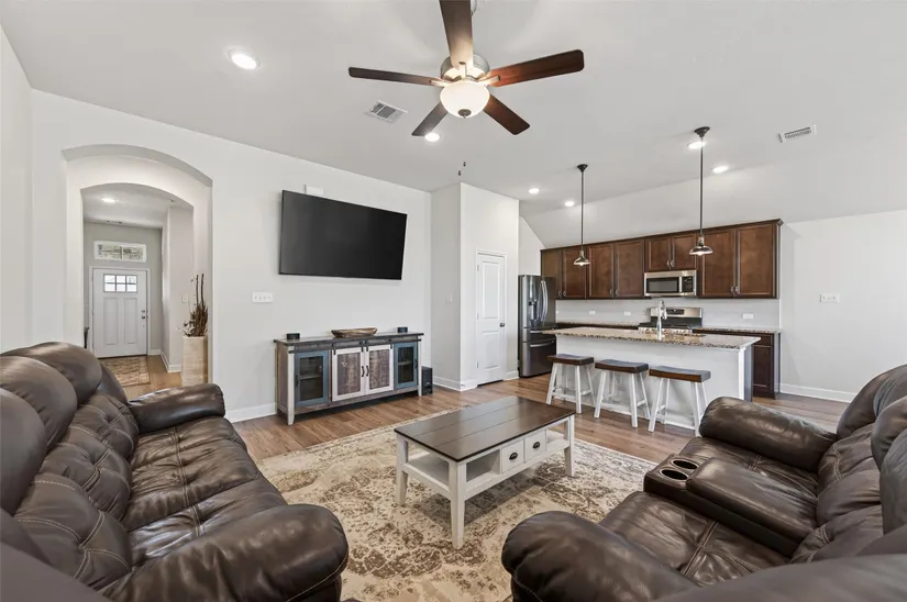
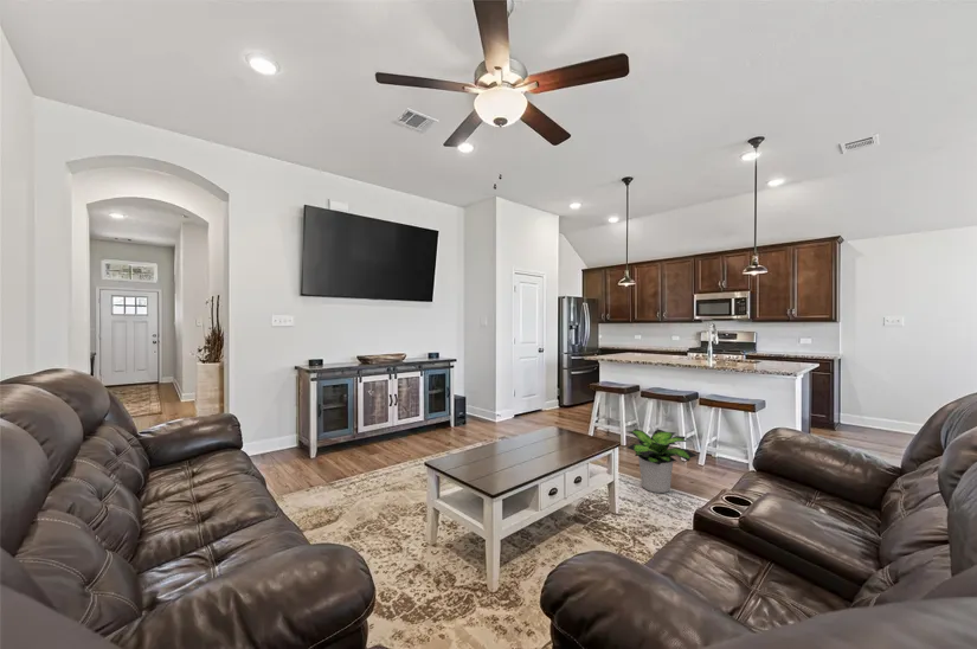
+ potted plant (657, 463)
